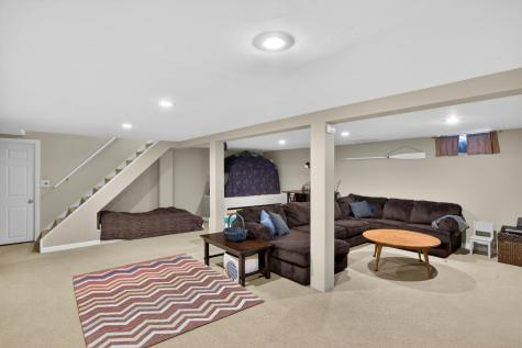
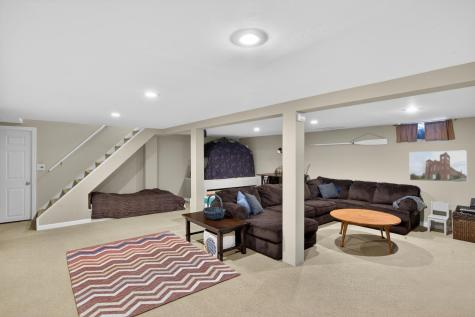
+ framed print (436, 166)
